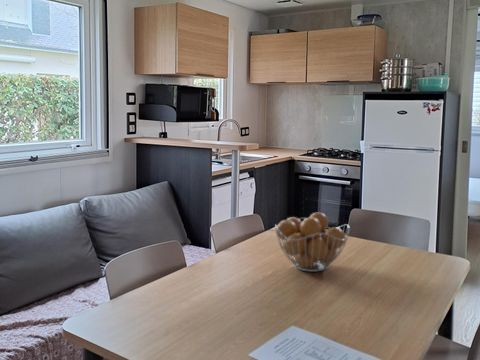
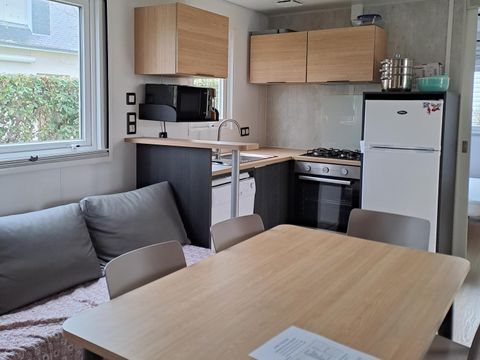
- fruit basket (311, 240)
